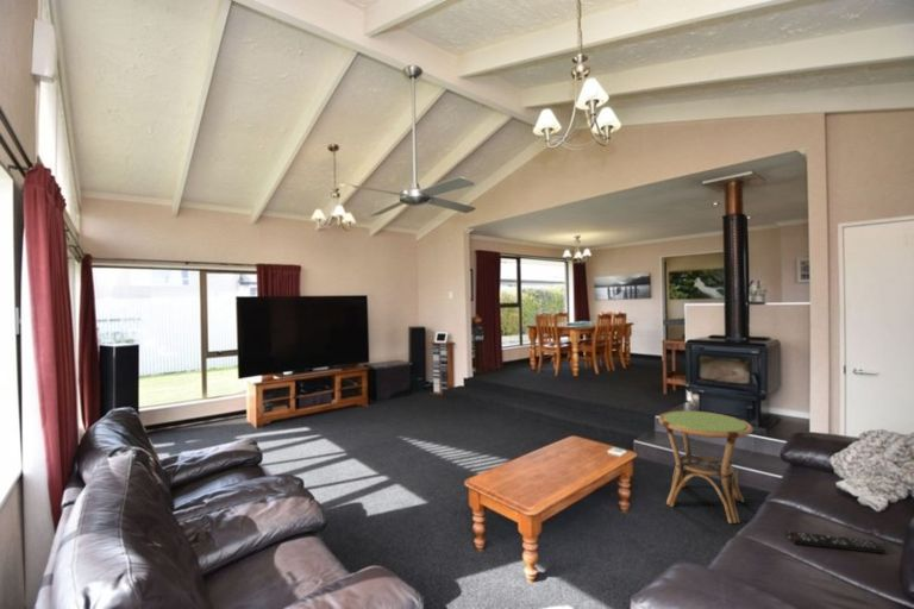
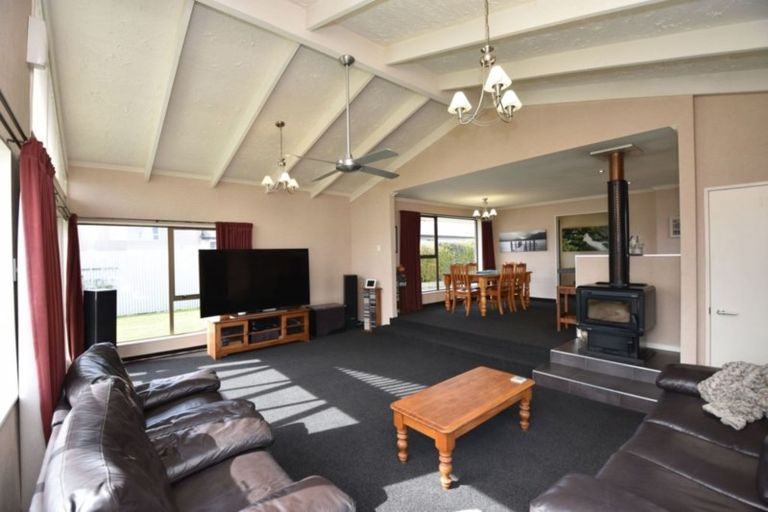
- remote control (832, 541)
- side table (703, 460)
